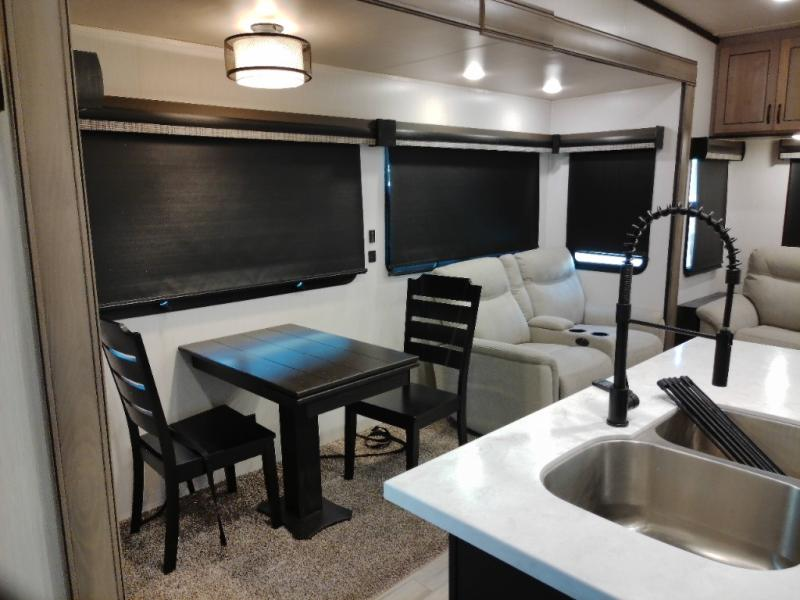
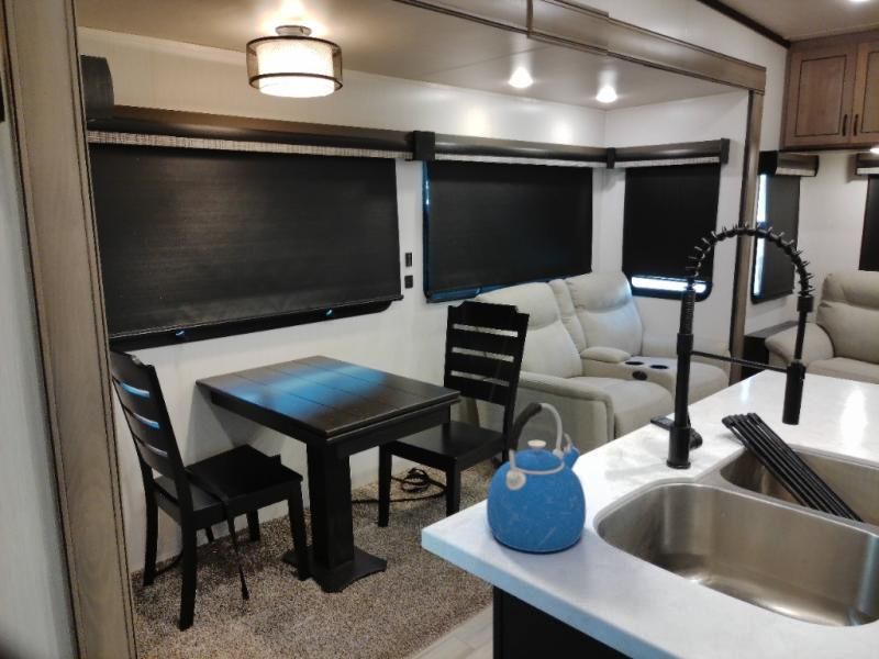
+ kettle (543, 465)
